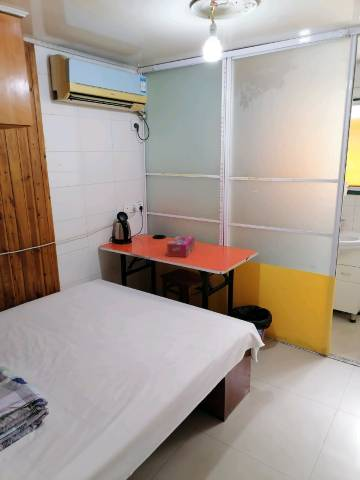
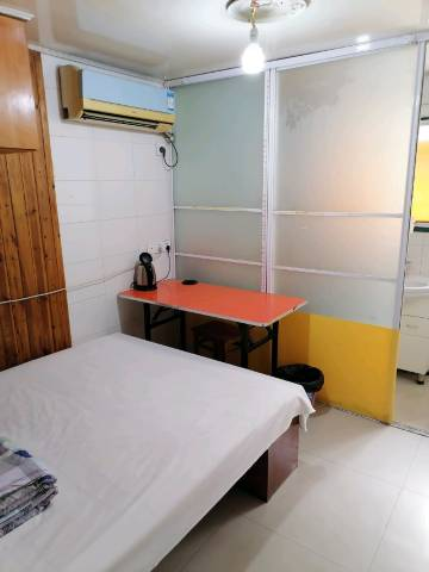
- tissue box (181, 246)
